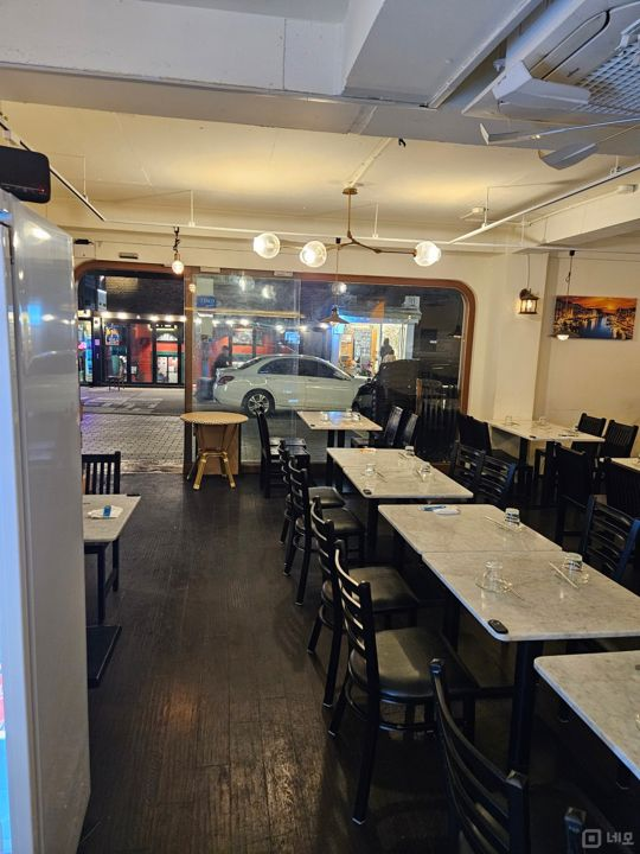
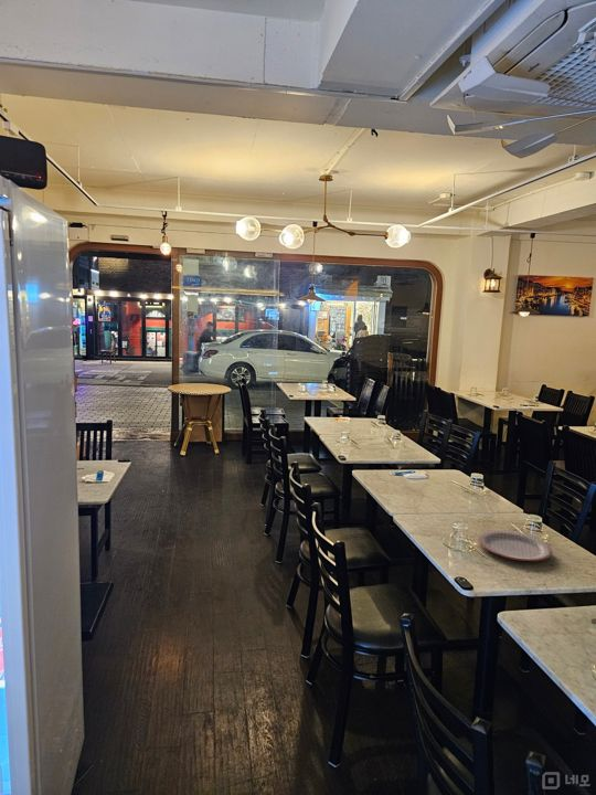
+ plate (513, 547)
